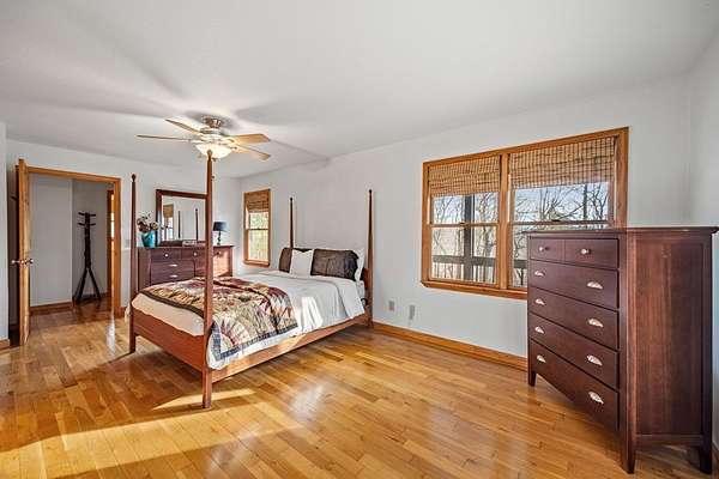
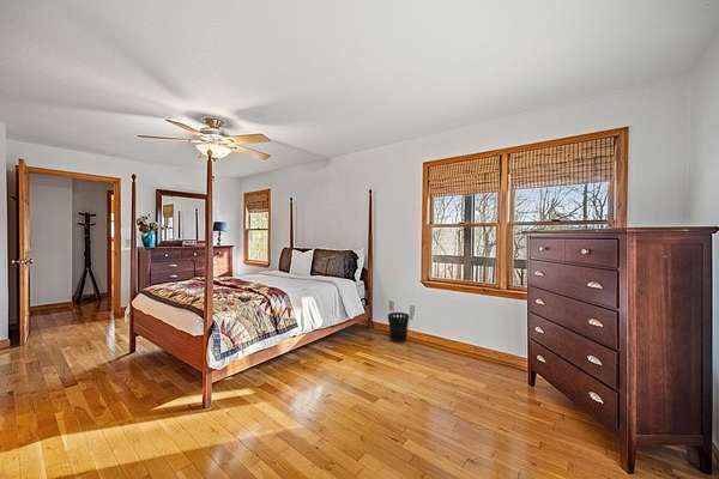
+ wastebasket (398, 327)
